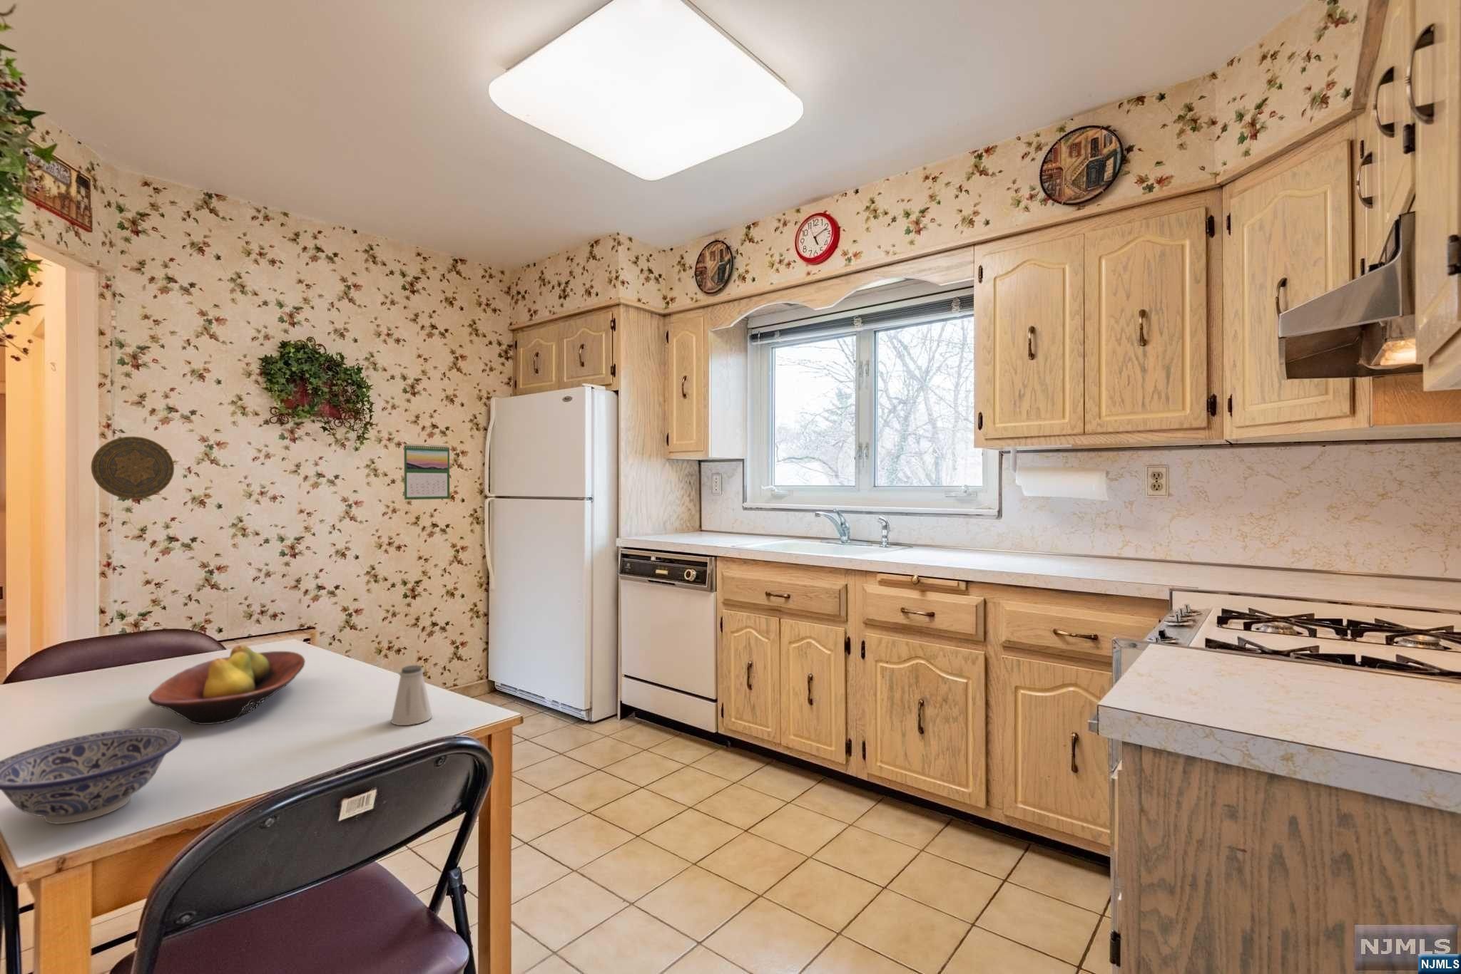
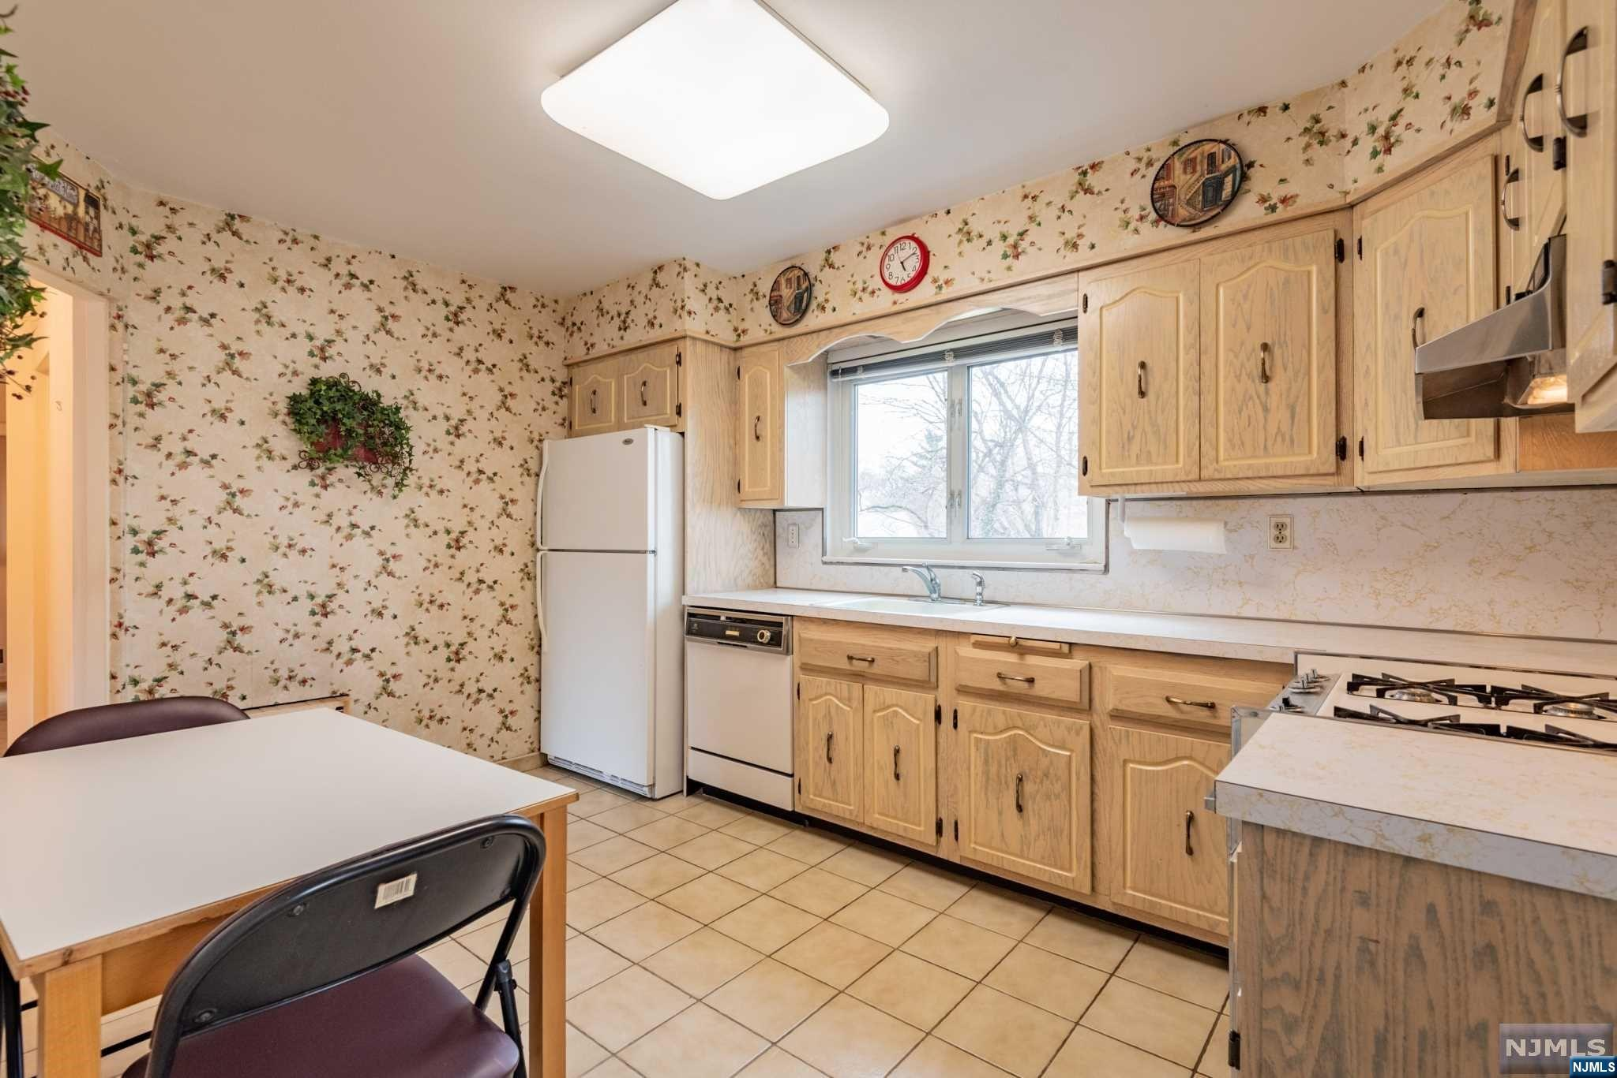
- bowl (88, 781)
- decorative plate (134, 467)
- calendar (428, 471)
- fruit bowl (234, 677)
- saltshaker (411, 692)
